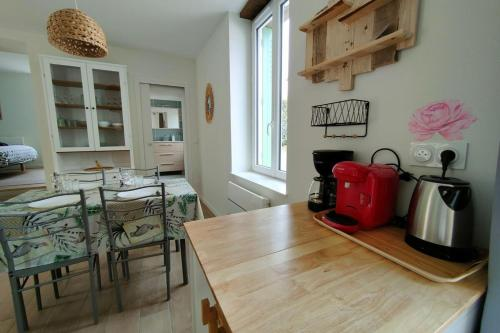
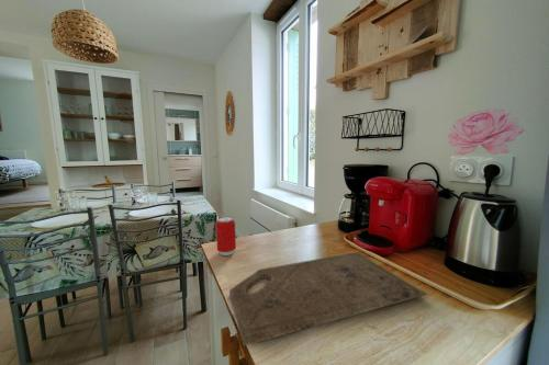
+ cutting board (318, 284)
+ beverage can (225, 236)
